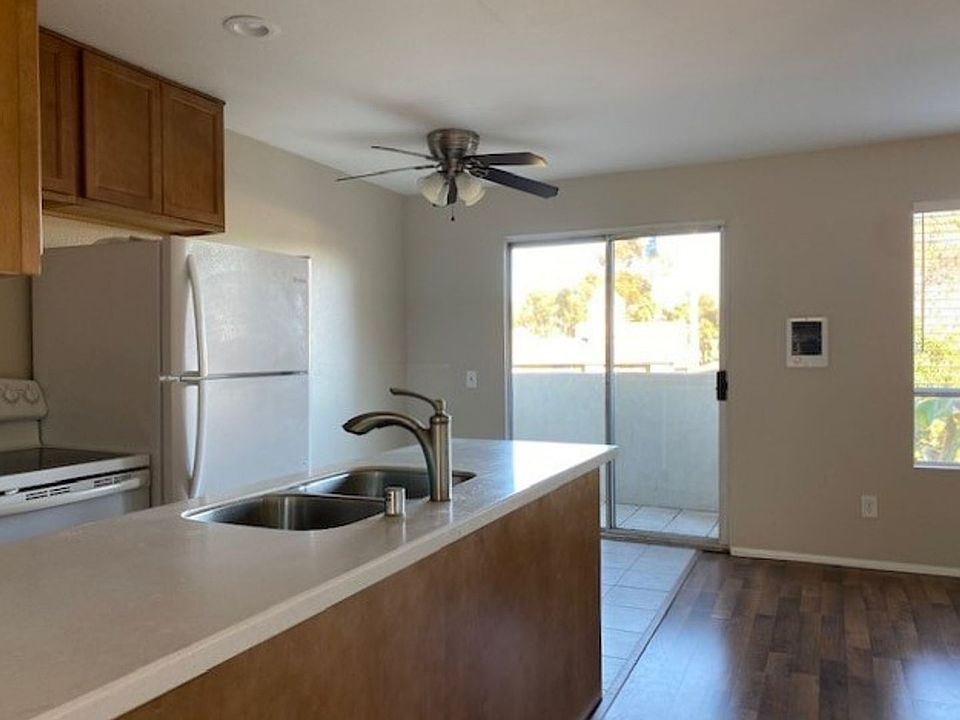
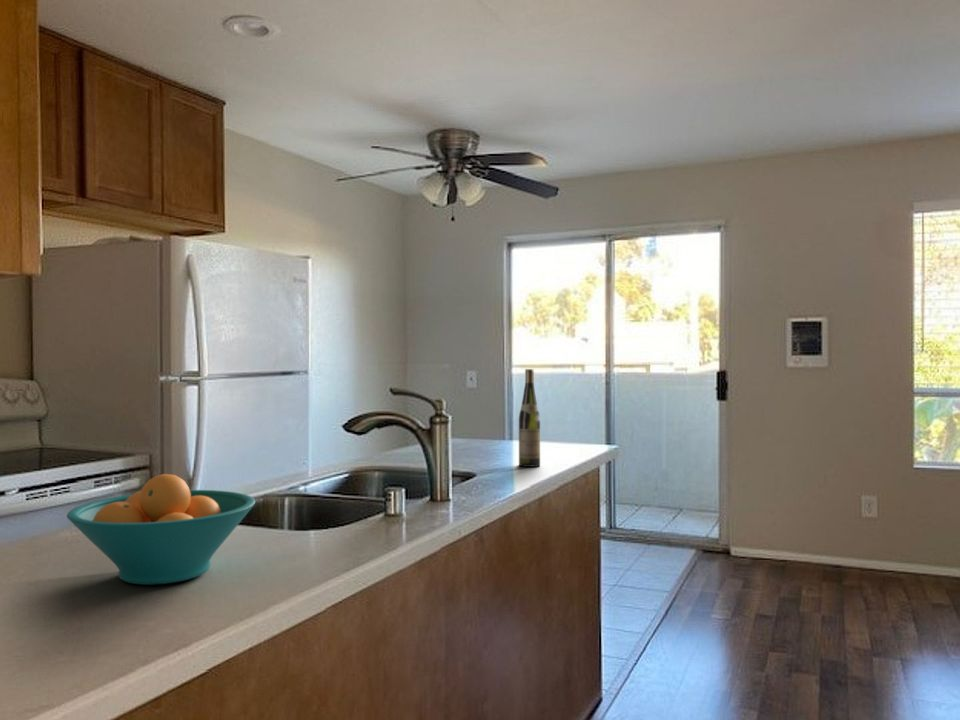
+ wine bottle (529, 417)
+ fruit bowl (165, 524)
